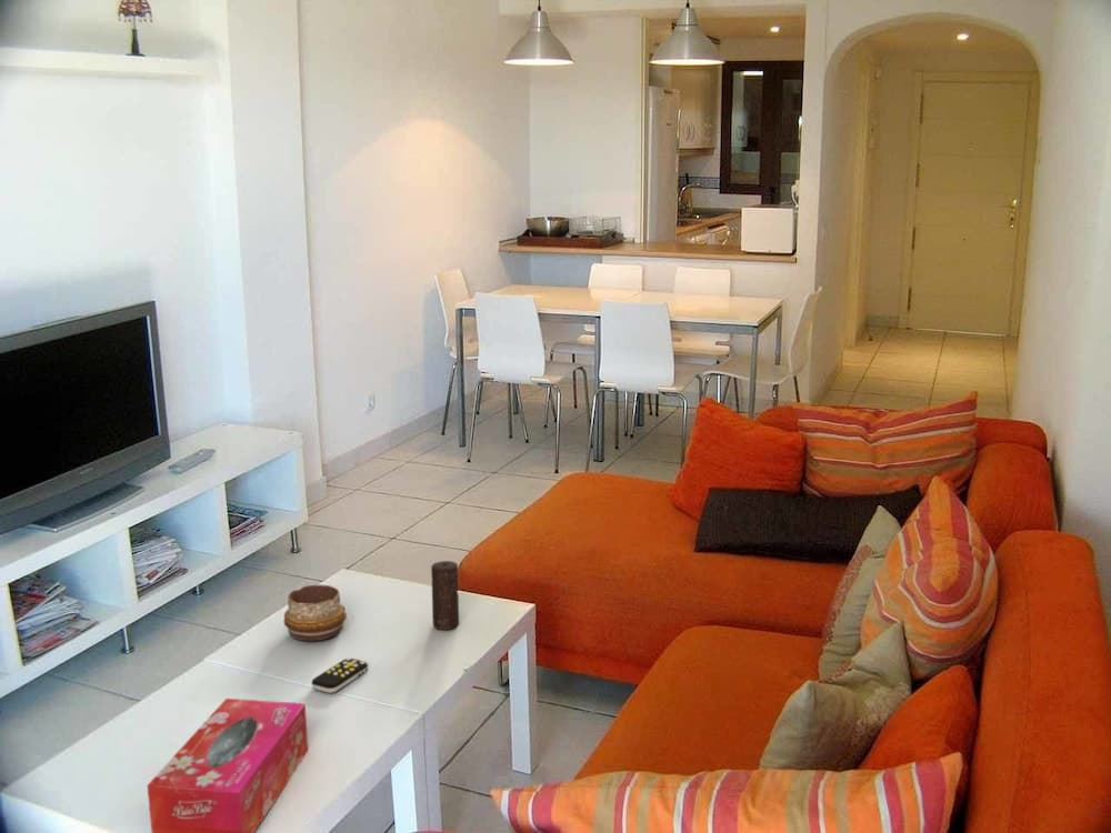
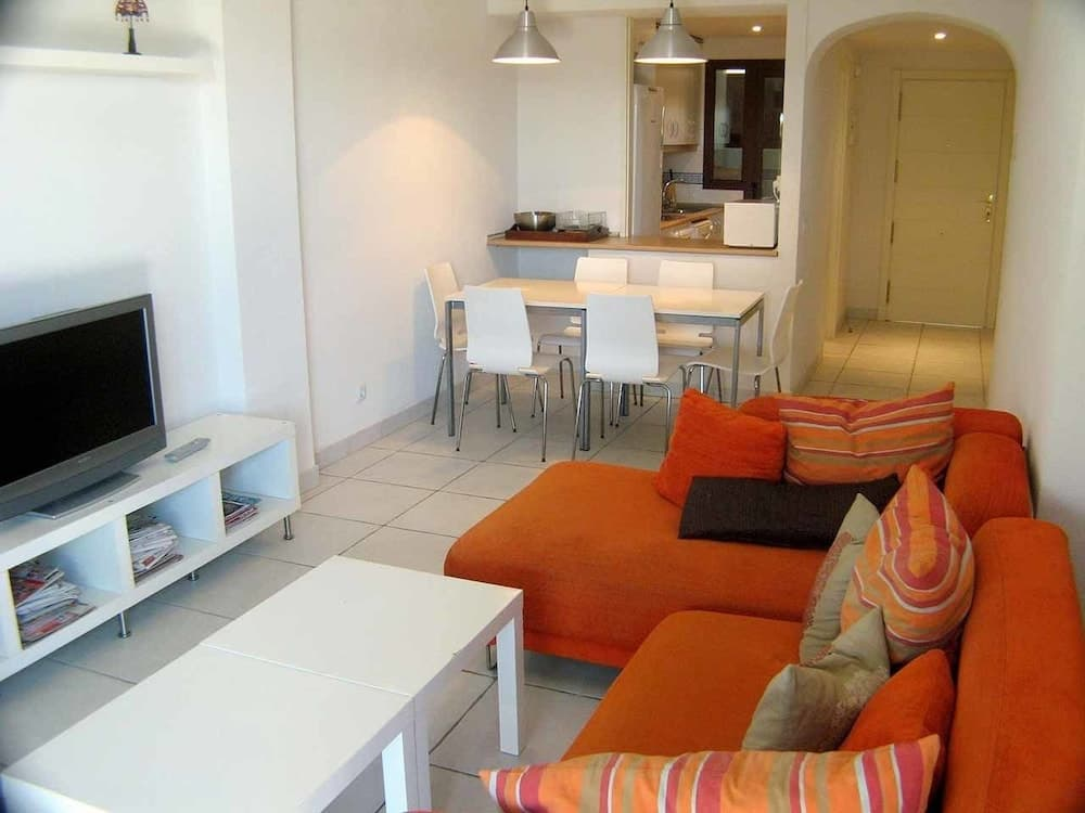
- candle (444, 594)
- decorative bowl (314, 613)
- remote control (340, 674)
- tissue box (233, 767)
